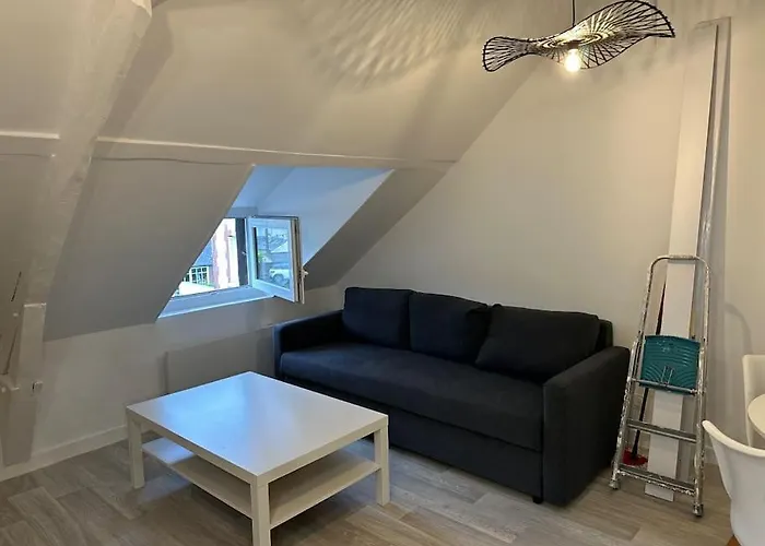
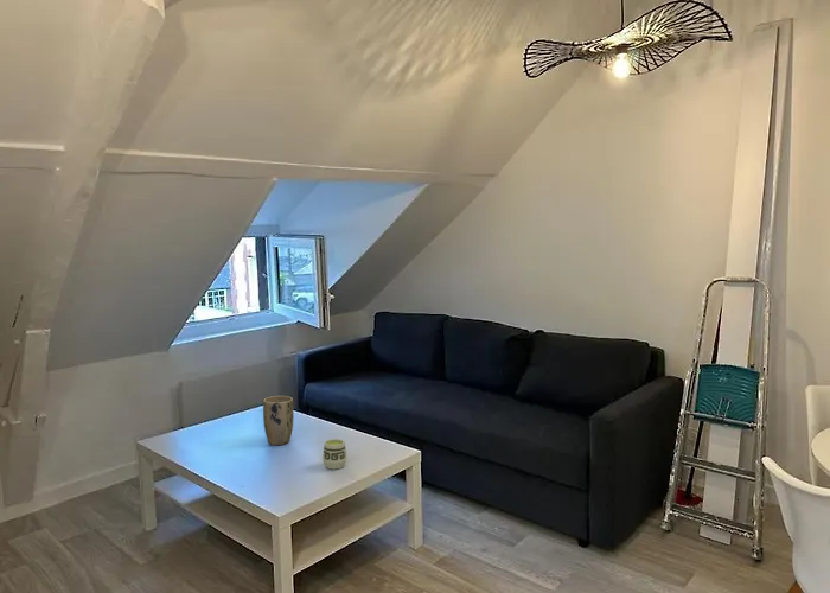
+ cup (334, 453)
+ plant pot (279, 420)
